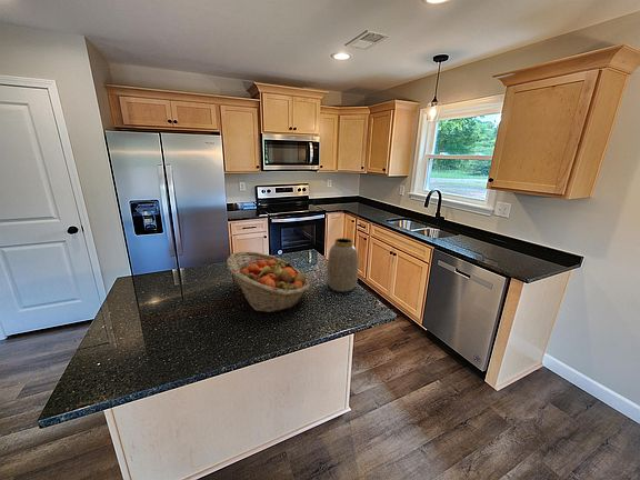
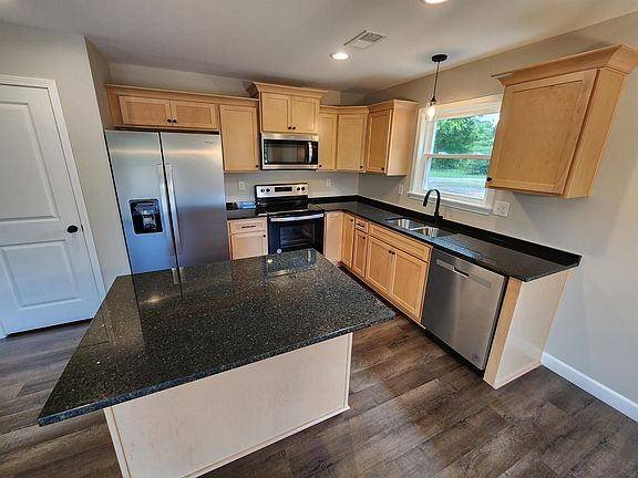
- fruit basket (268, 277)
- vase (342, 263)
